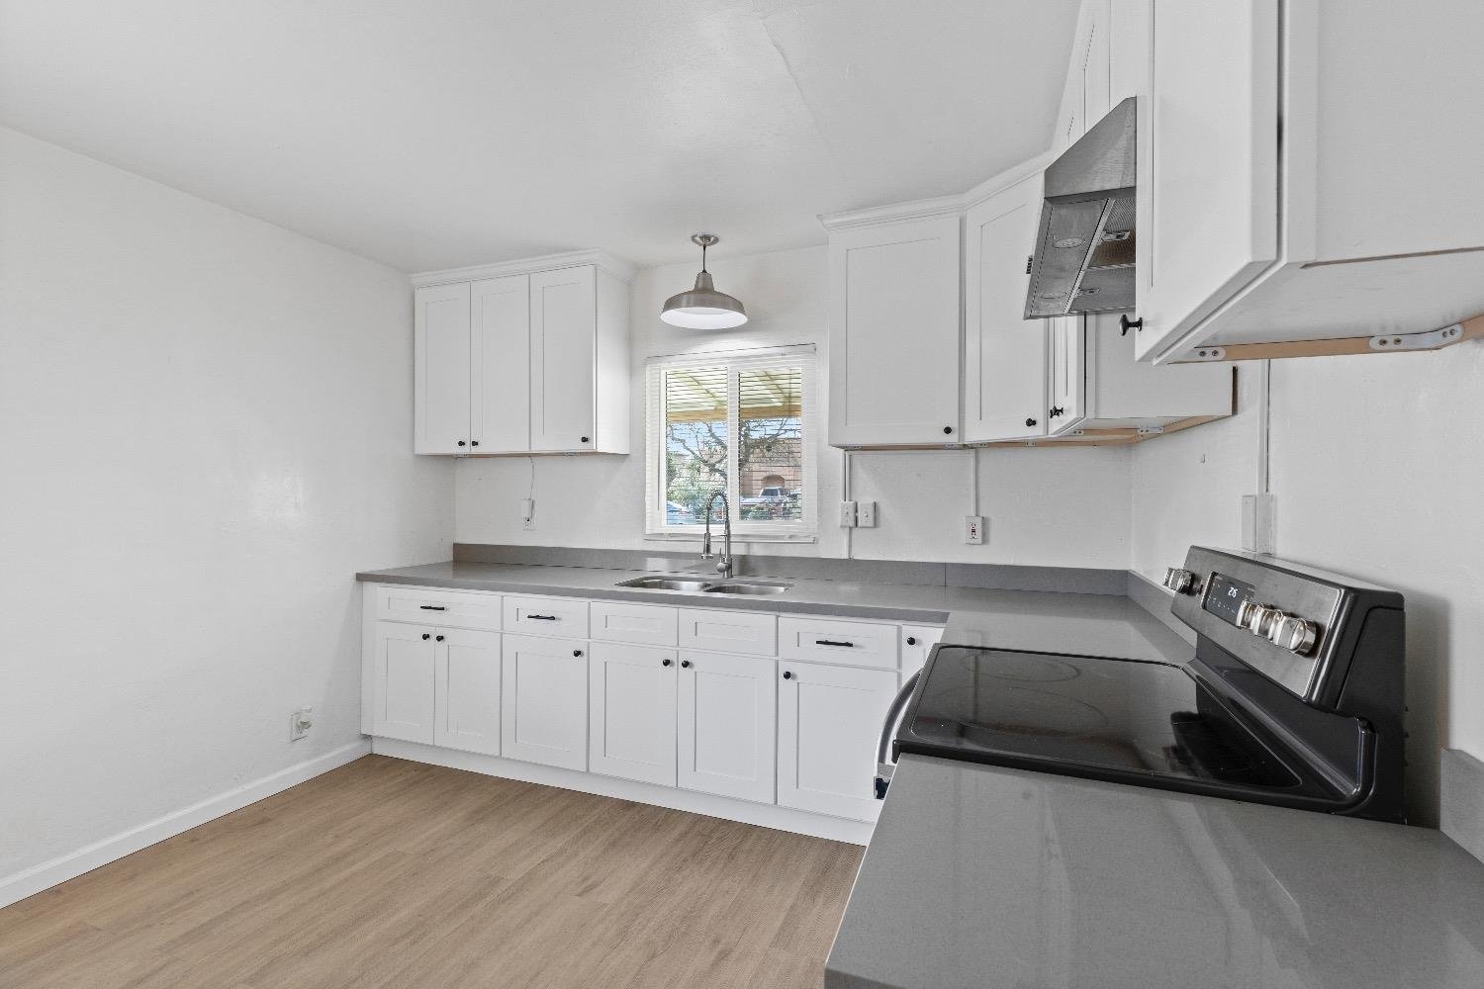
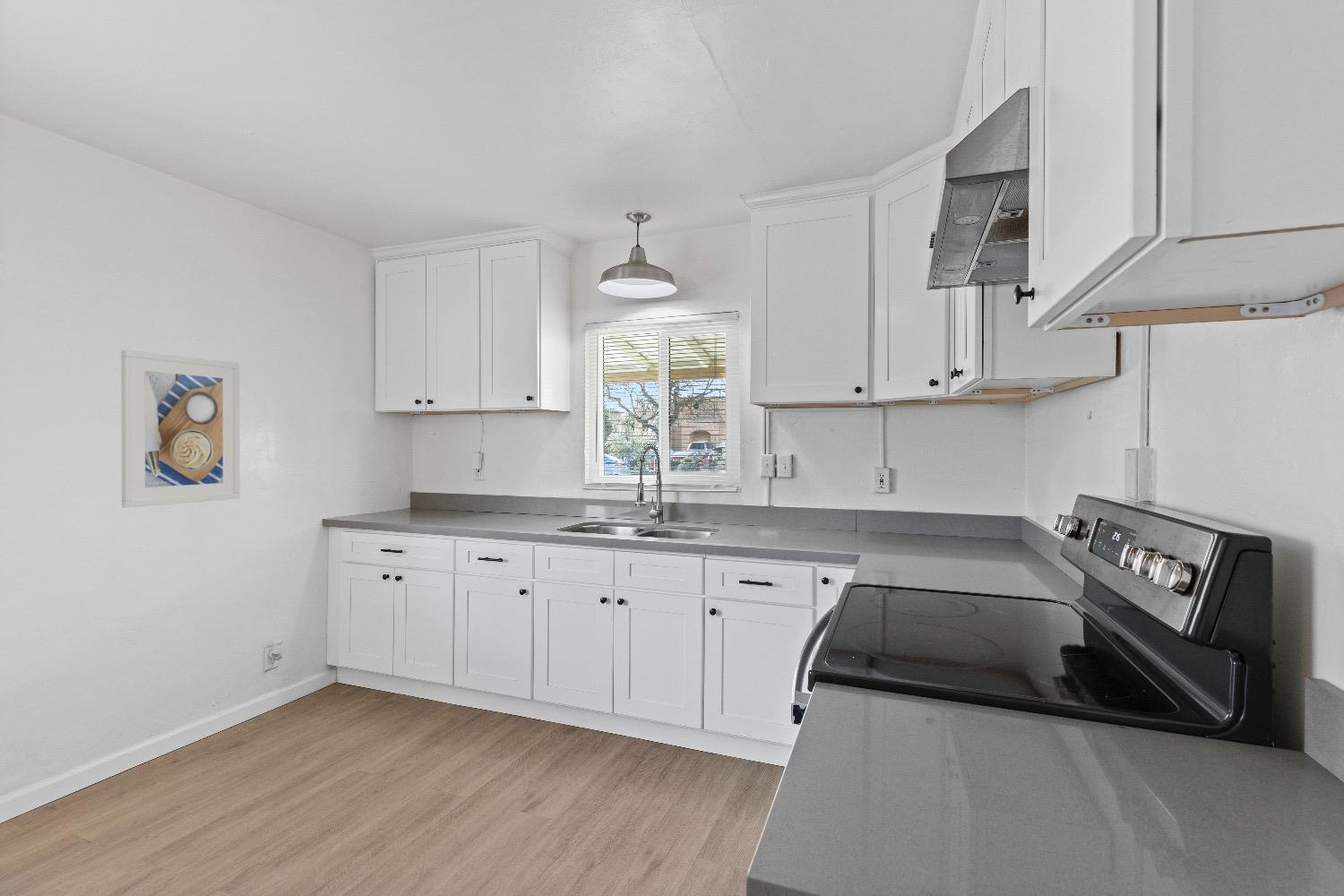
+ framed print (185, 429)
